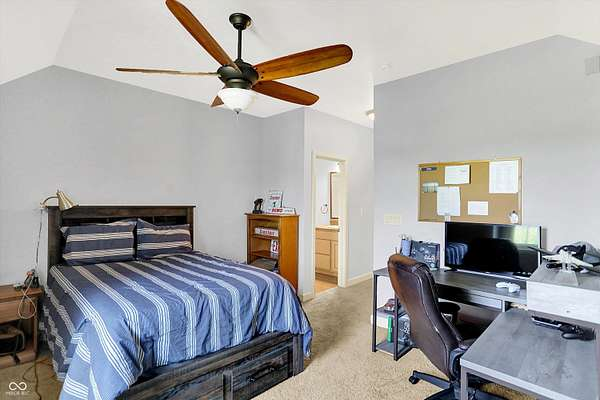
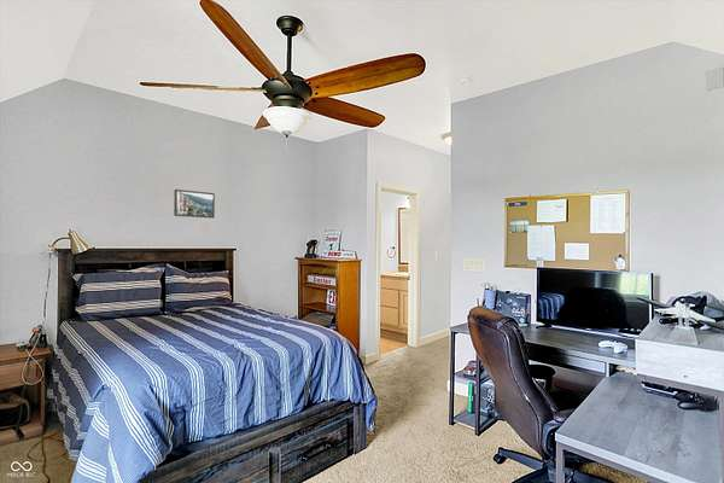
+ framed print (194, 204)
